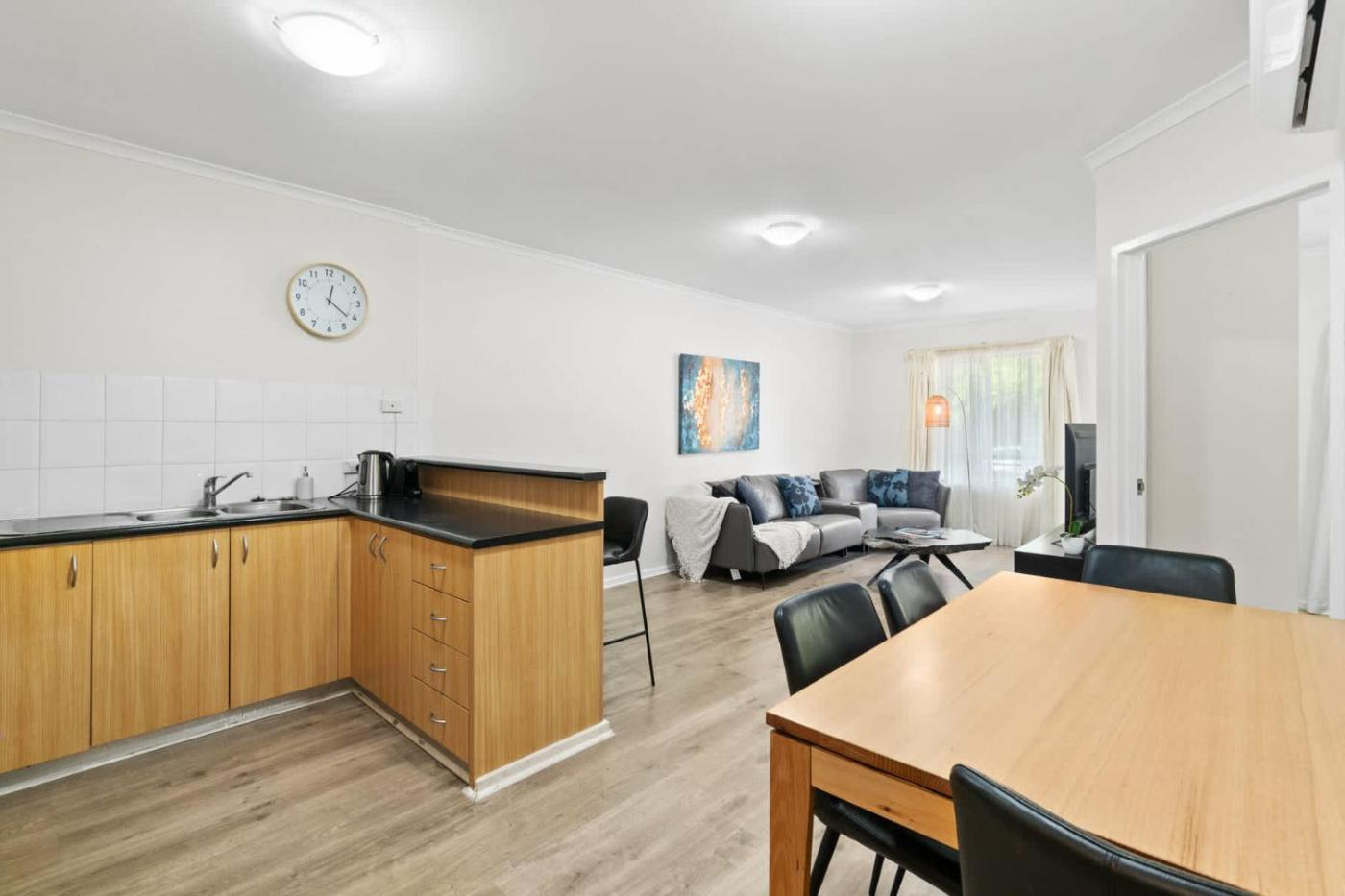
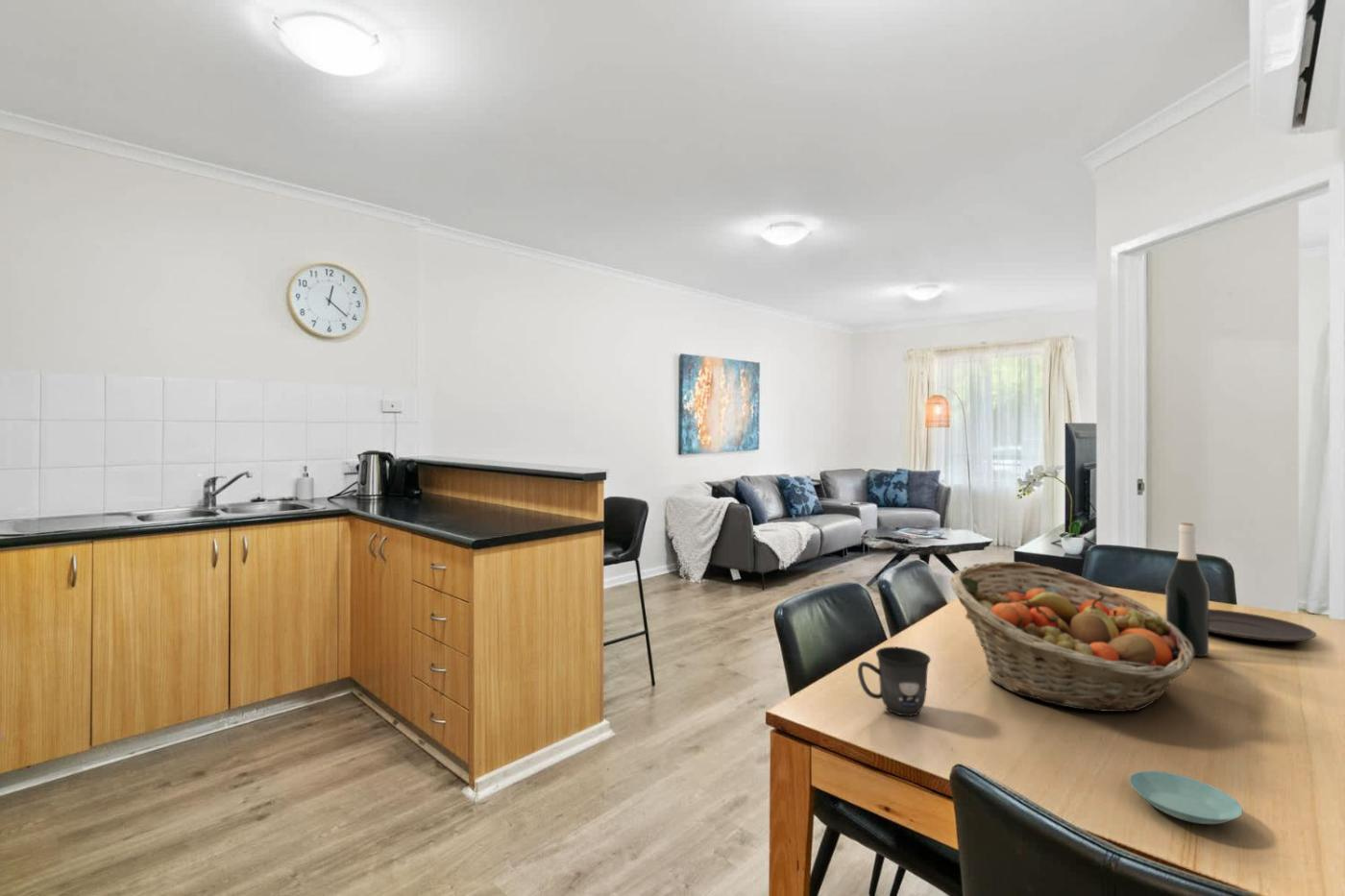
+ mug (893, 681)
+ fruit basket (1064, 627)
+ wine bottle (1186, 587)
+ plate (1238, 625)
+ saucer (1183, 801)
